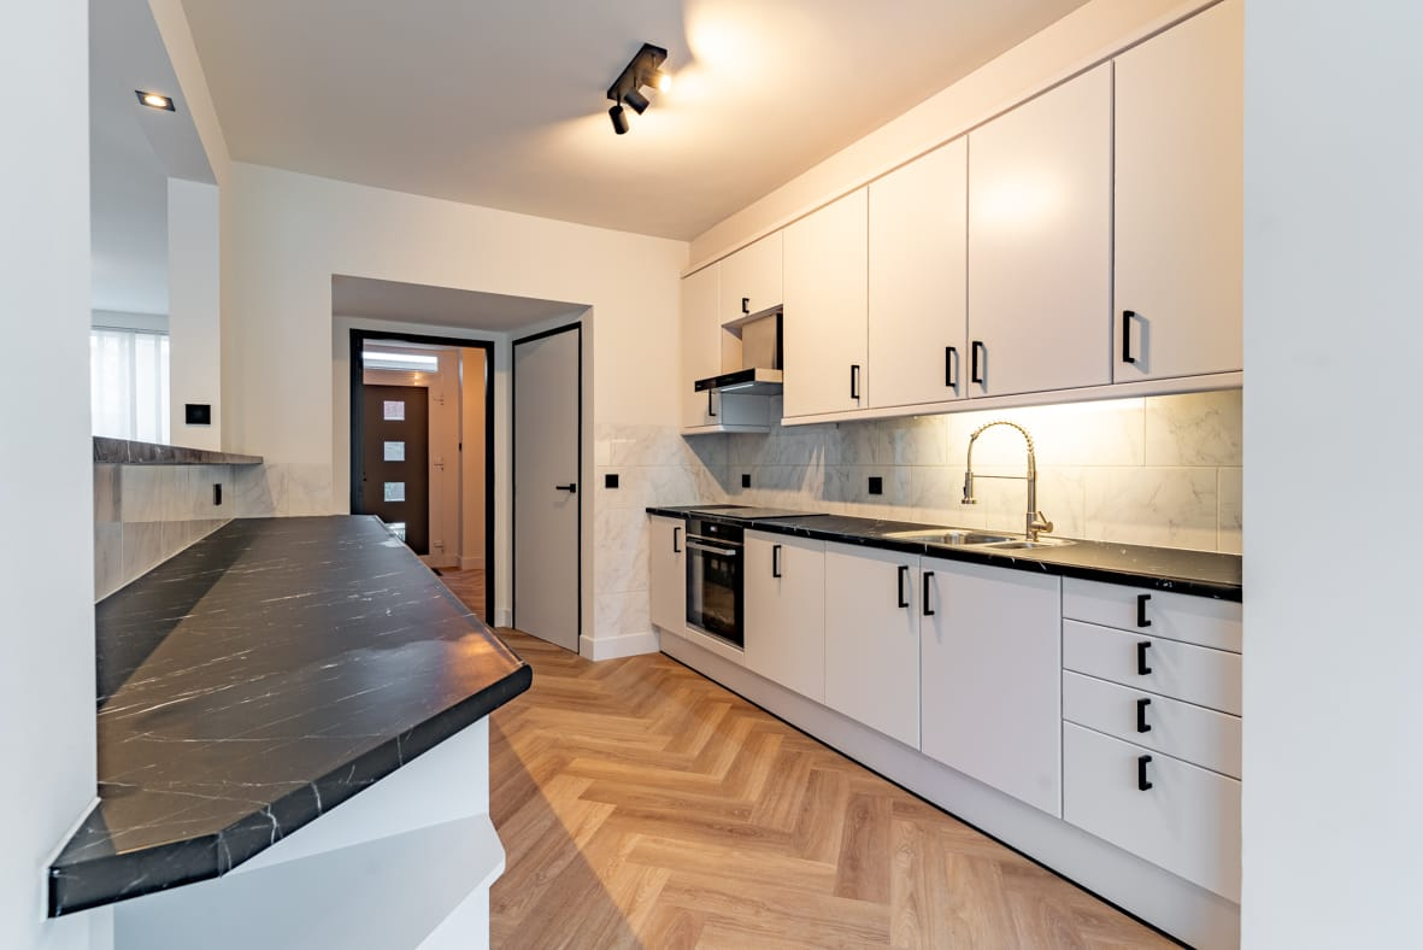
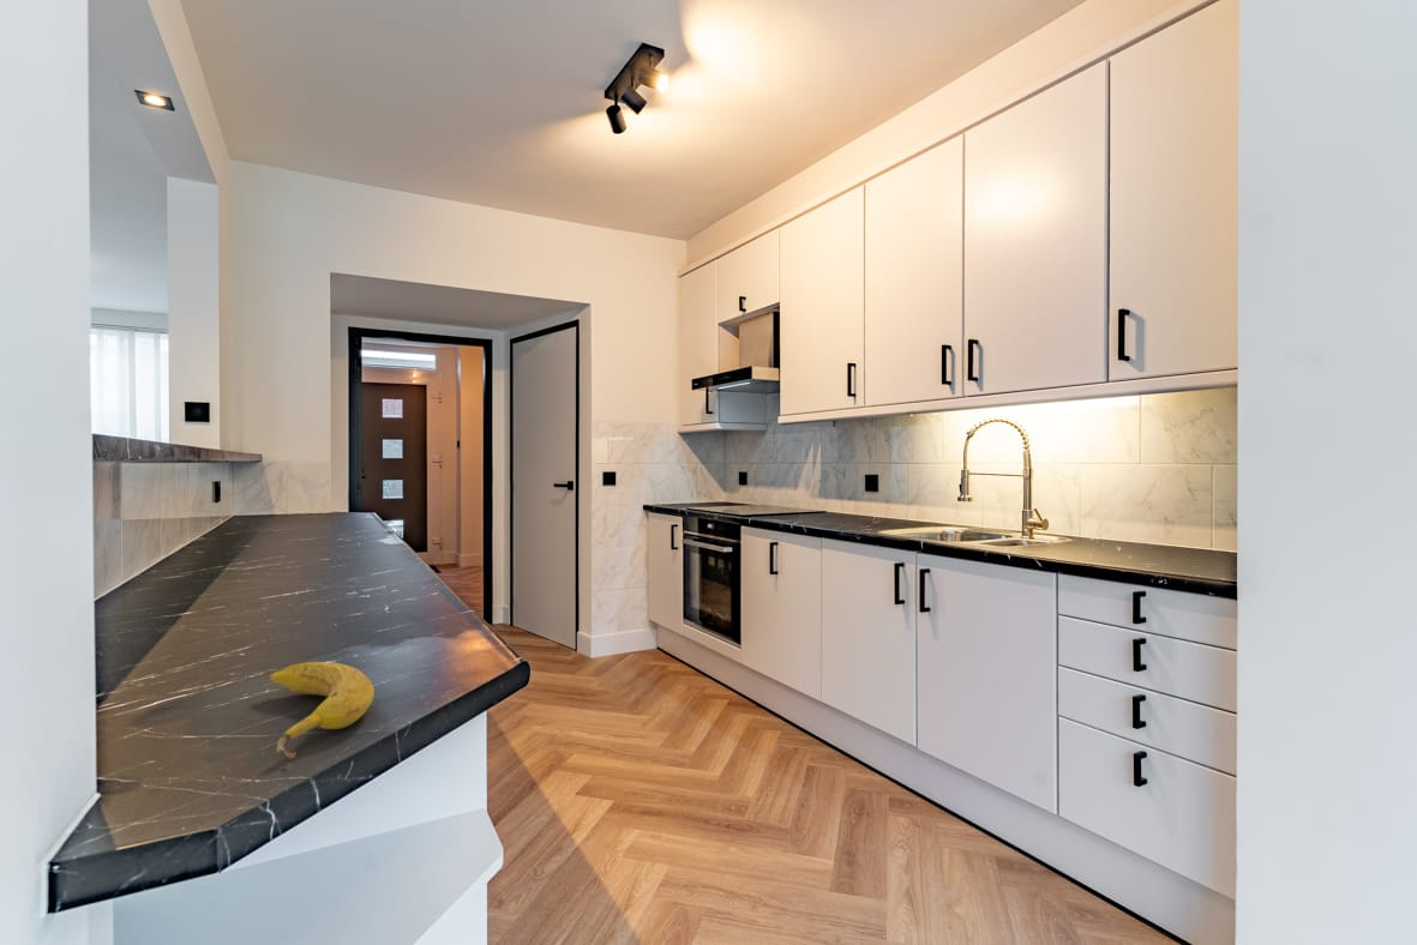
+ fruit (316, 693)
